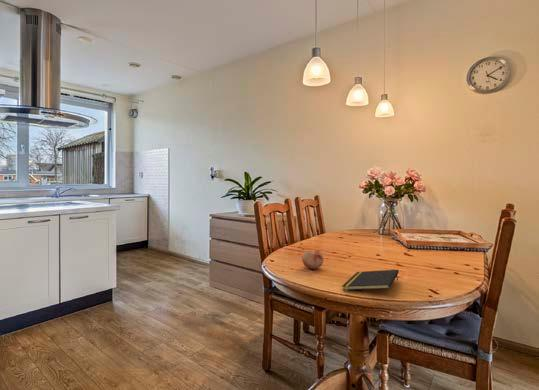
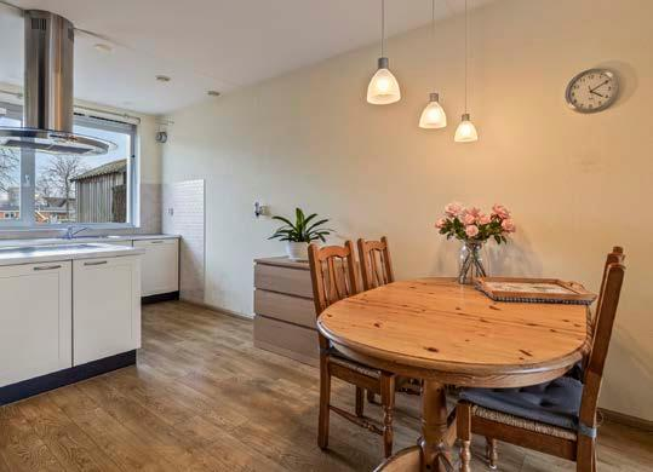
- fruit (312, 259)
- notepad (371, 279)
